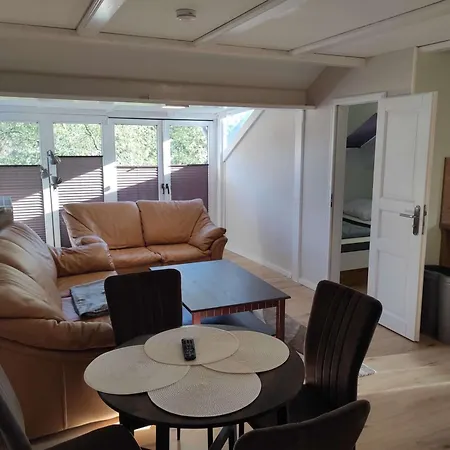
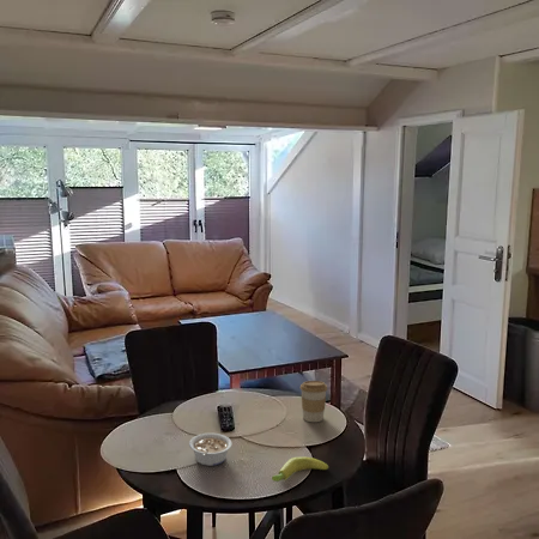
+ banana (297, 468)
+ legume (211, 449)
+ coffee cup (313, 399)
